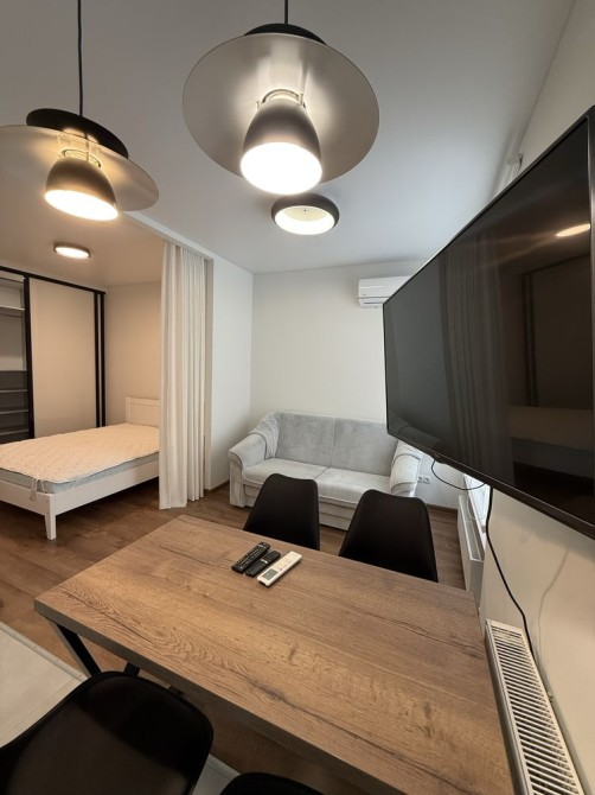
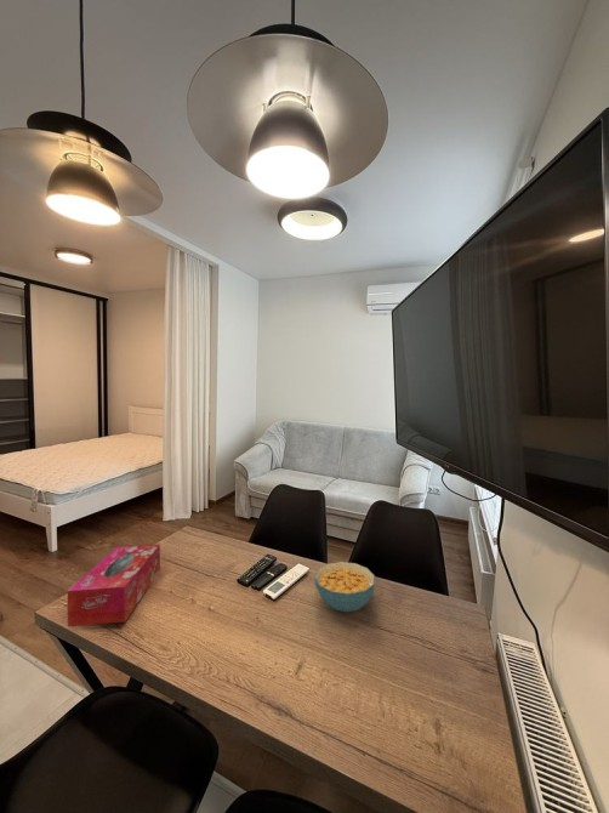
+ tissue box (120, 579)
+ cereal bowl (345, 591)
